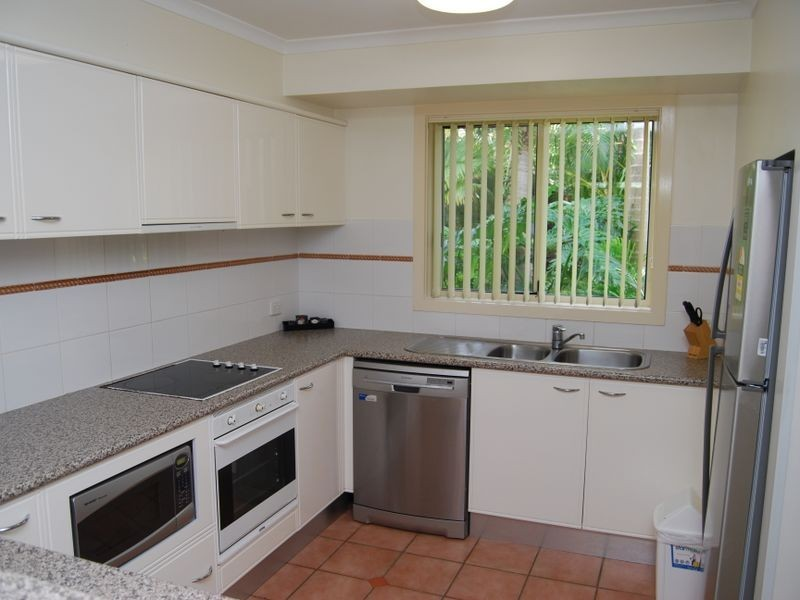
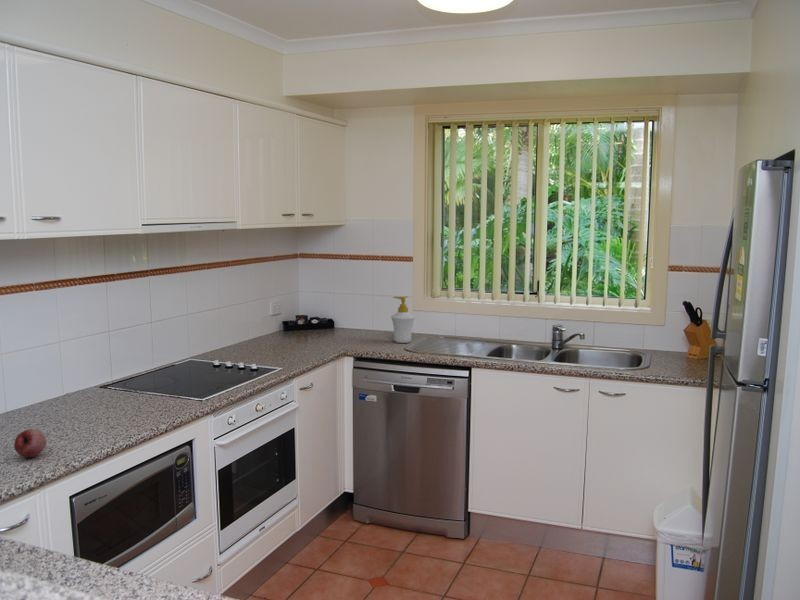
+ soap bottle (402, 319)
+ fruit (30, 443)
